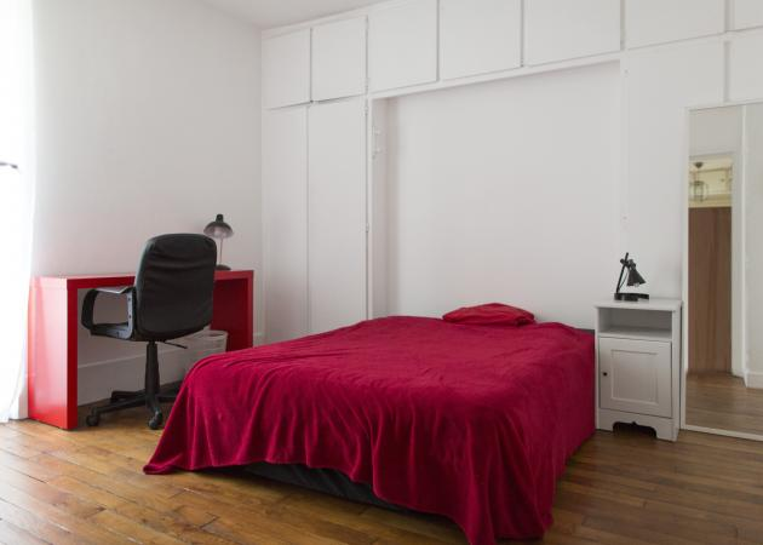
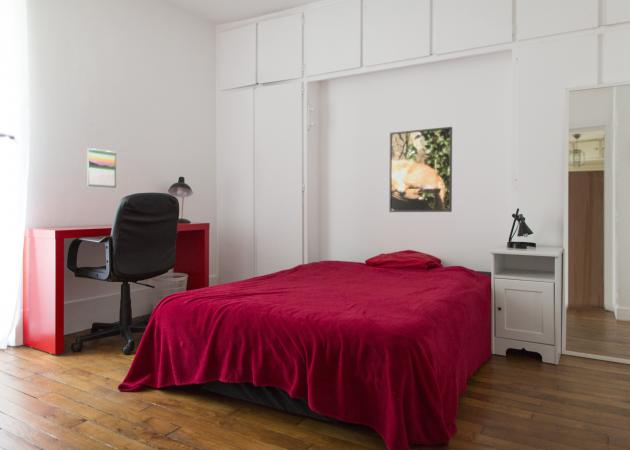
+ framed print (419, 171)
+ calendar (102, 168)
